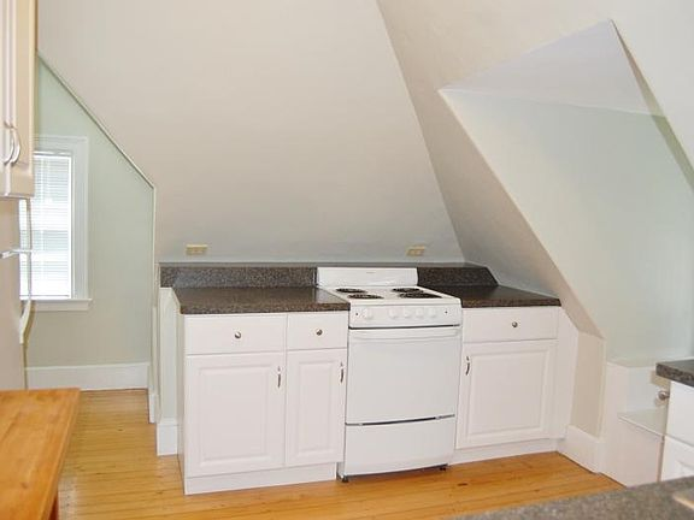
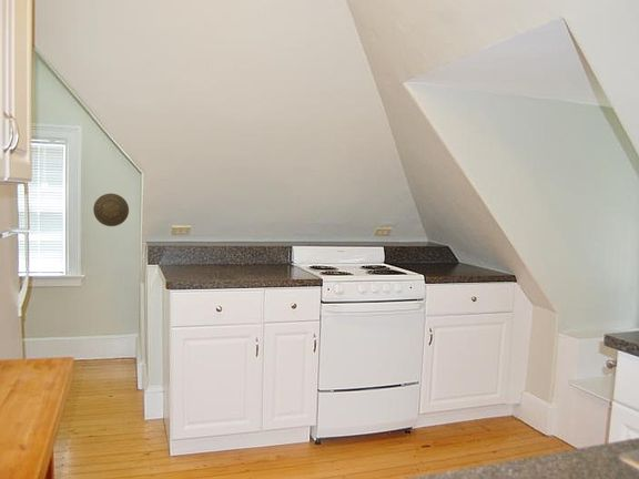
+ decorative plate (111, 210)
